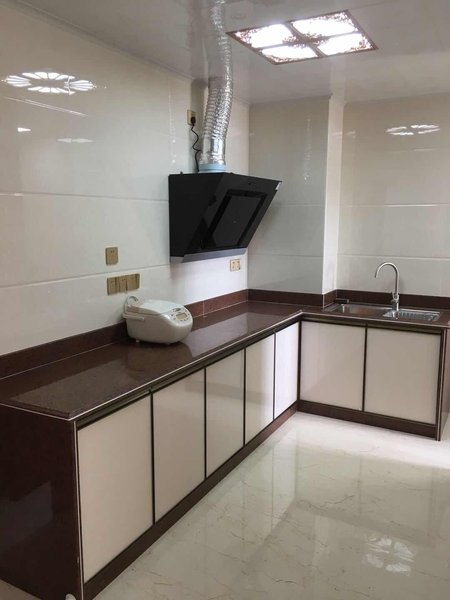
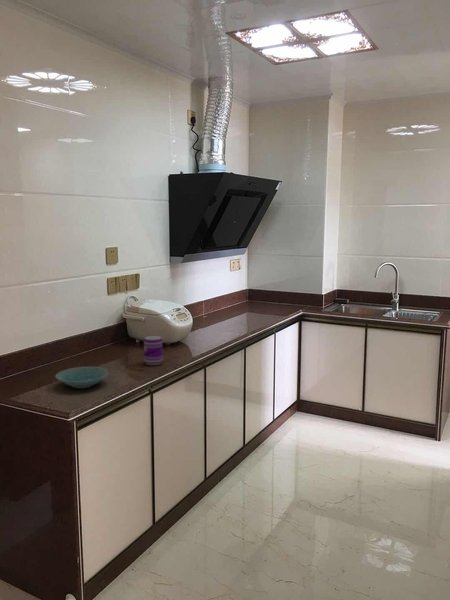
+ beverage can (153, 350)
+ bowl (82, 379)
